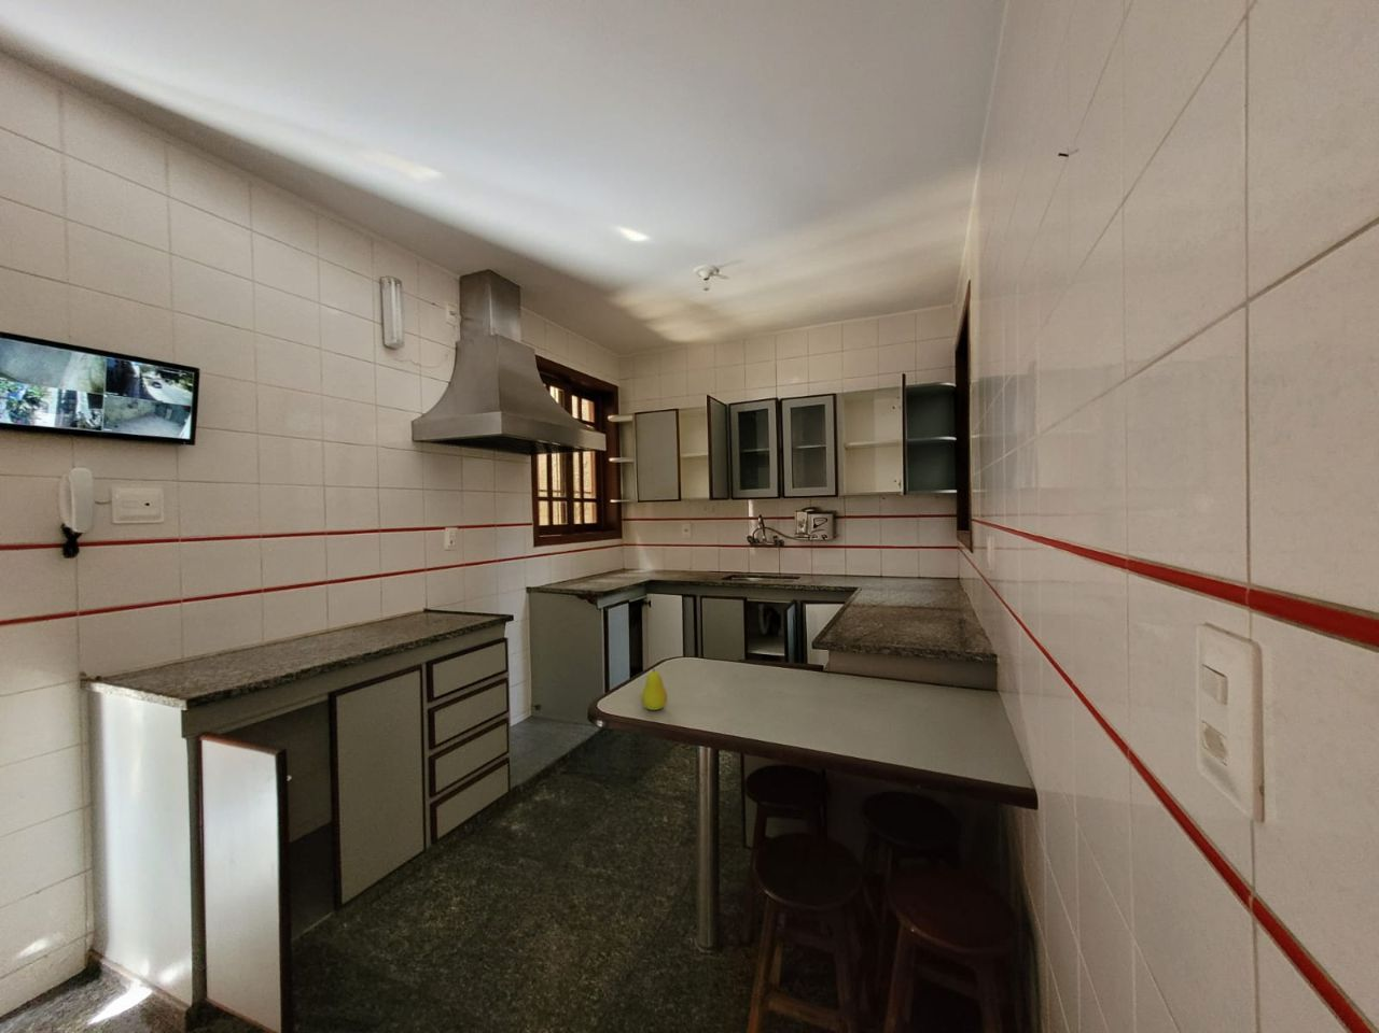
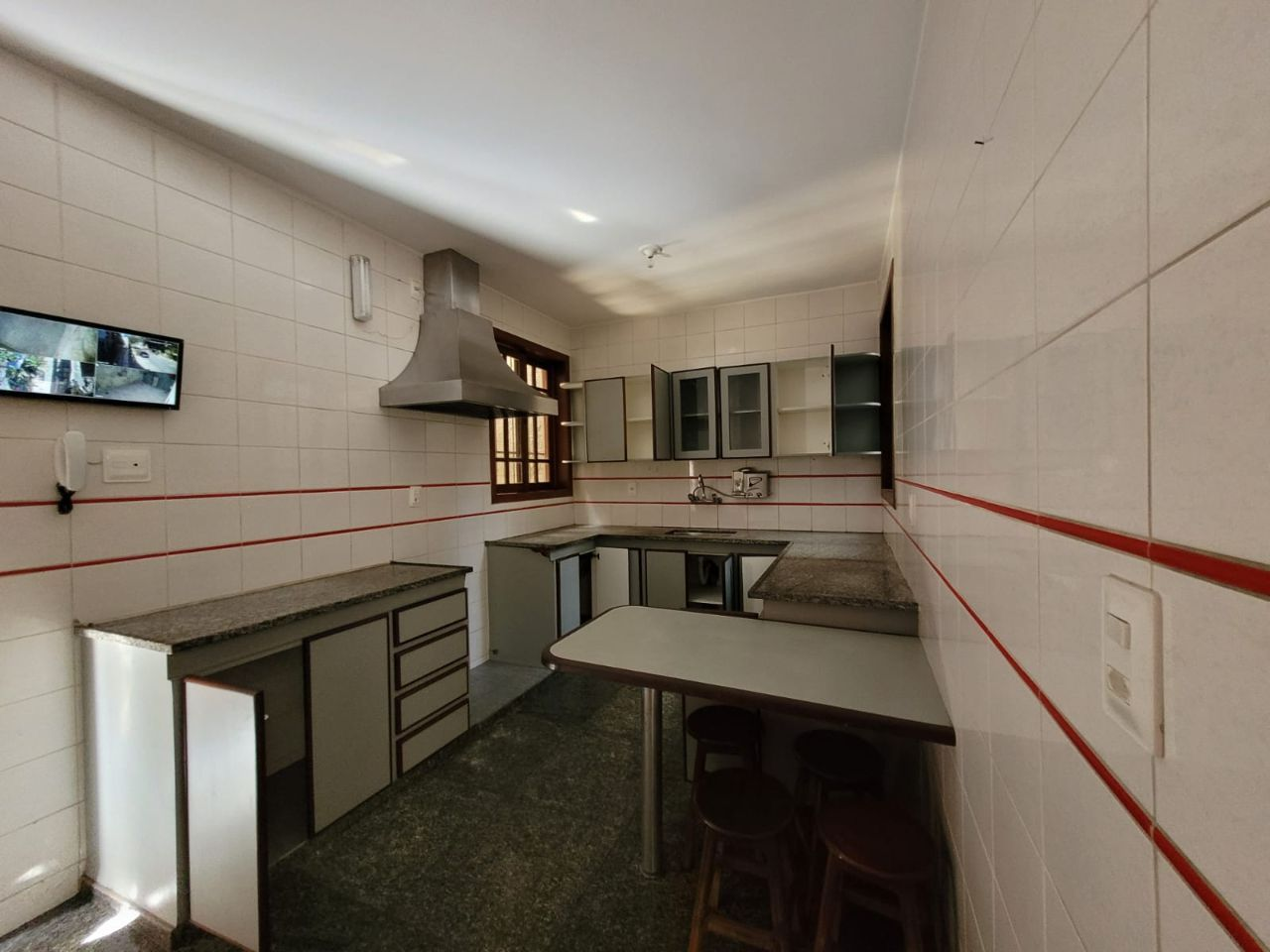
- fruit (654, 687)
